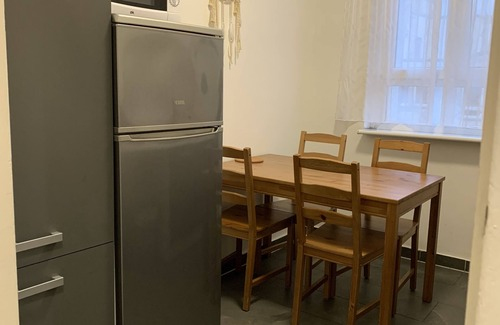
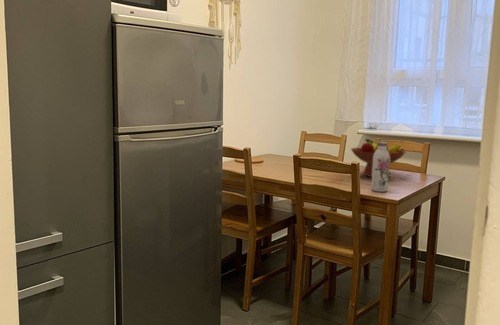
+ fruit bowl (373, 155)
+ water bottle (380, 166)
